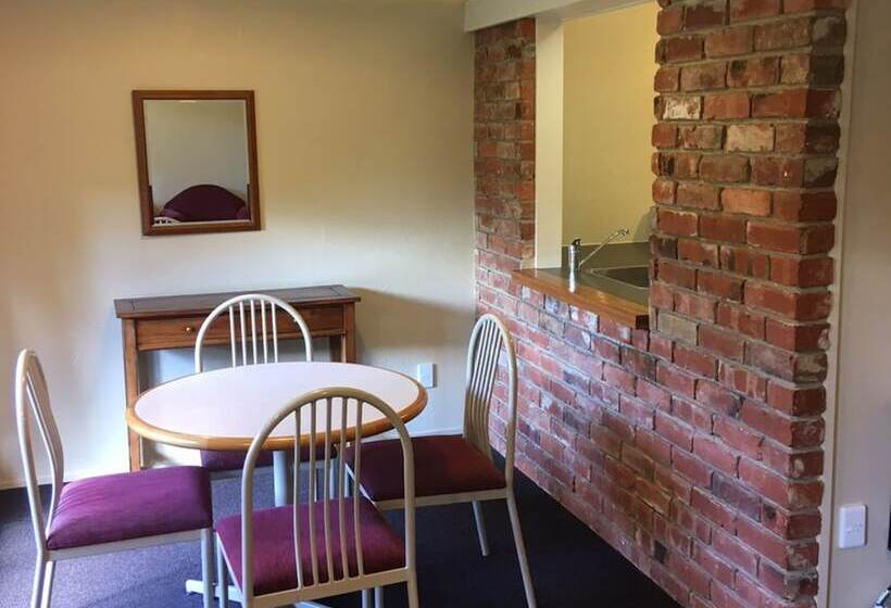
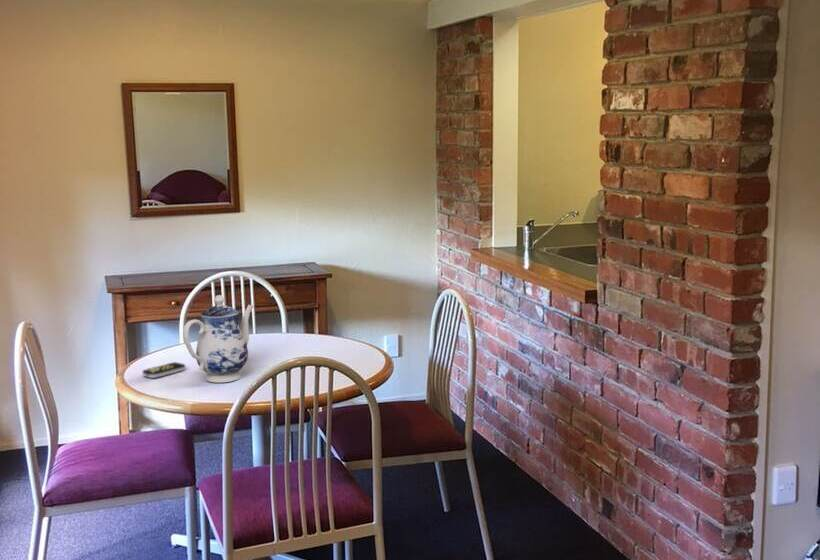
+ teapot (221, 336)
+ remote control (164, 369)
